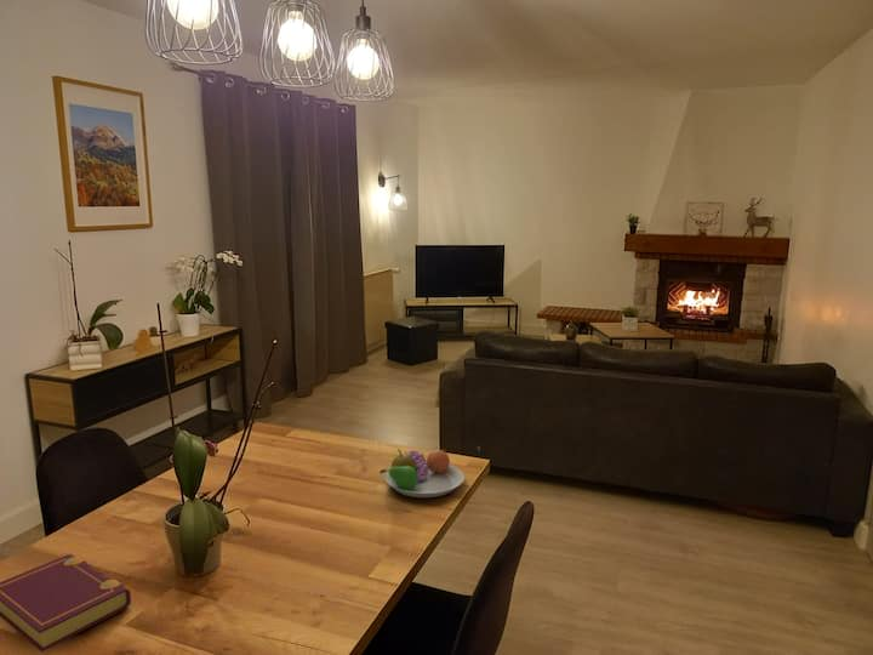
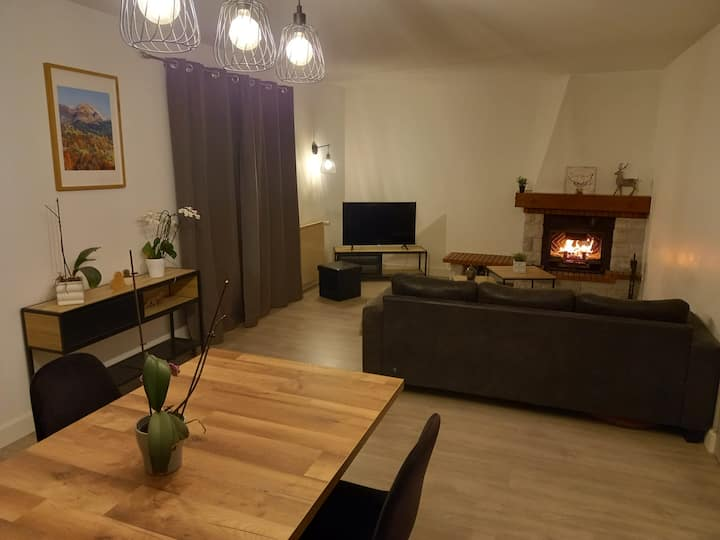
- fruit bowl (421, 468)
- book (58, 596)
